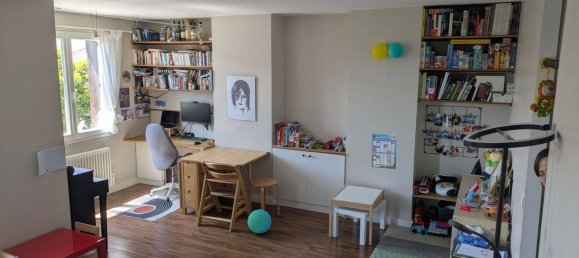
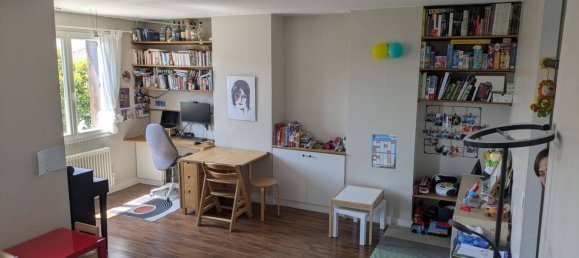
- ball (259, 221)
